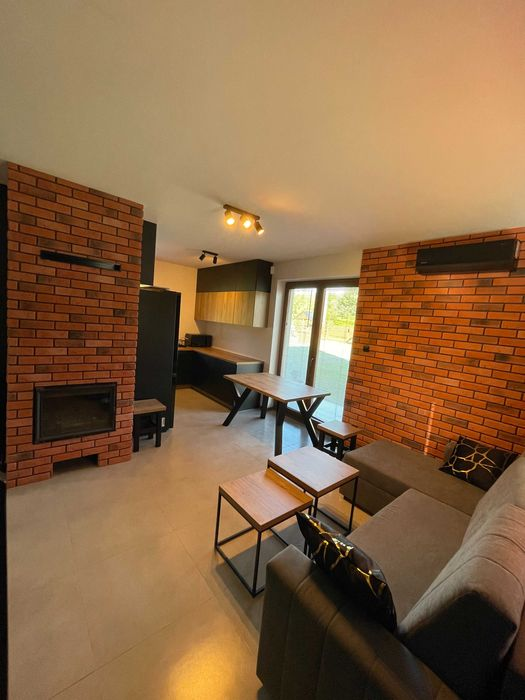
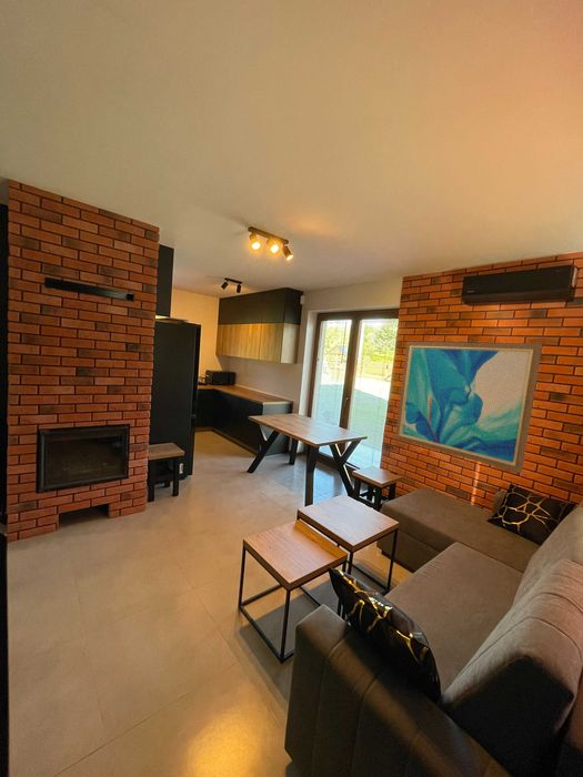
+ wall art (456, 398)
